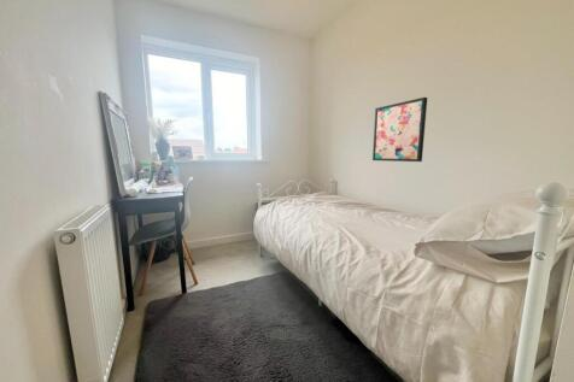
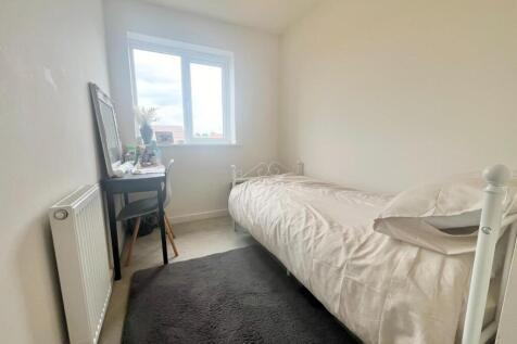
- wall art (396, 133)
